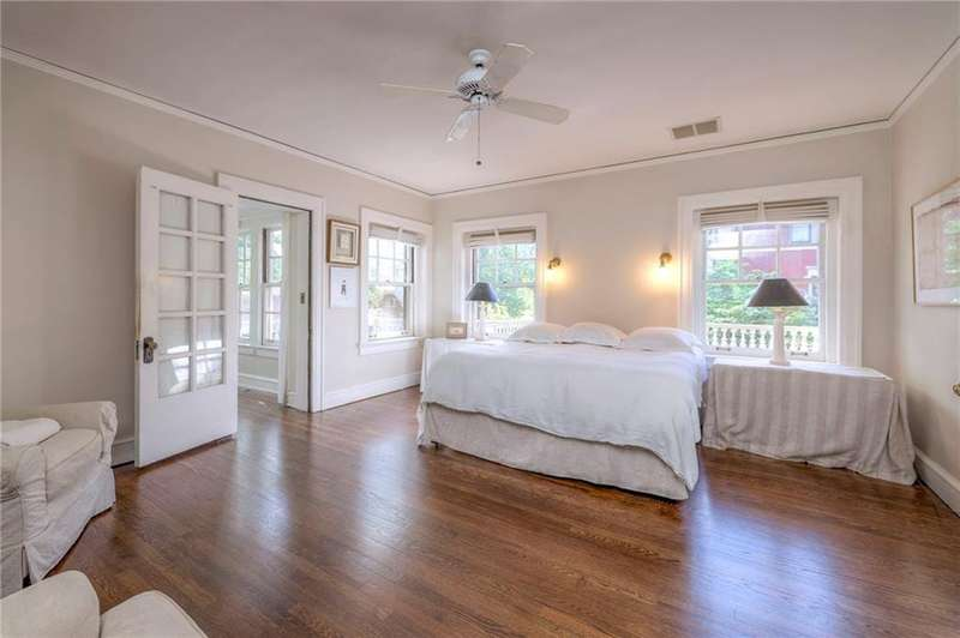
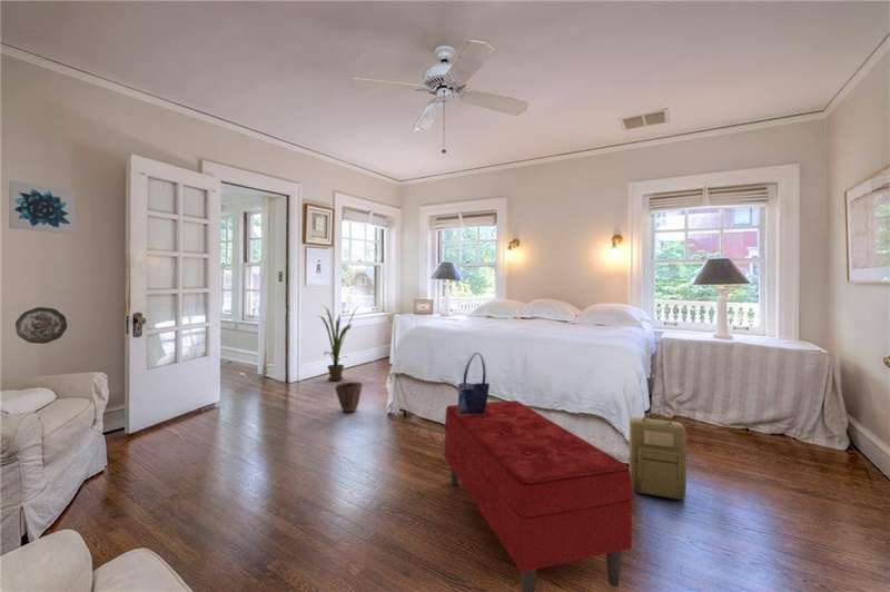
+ wall art (42, 208)
+ shopping bag (471, 384)
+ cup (348, 397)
+ house plant (332, 342)
+ backpack (653, 448)
+ bench (517, 476)
+ decorative plate (41, 325)
